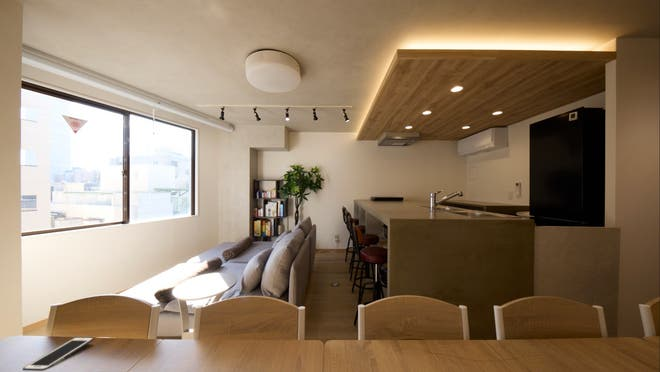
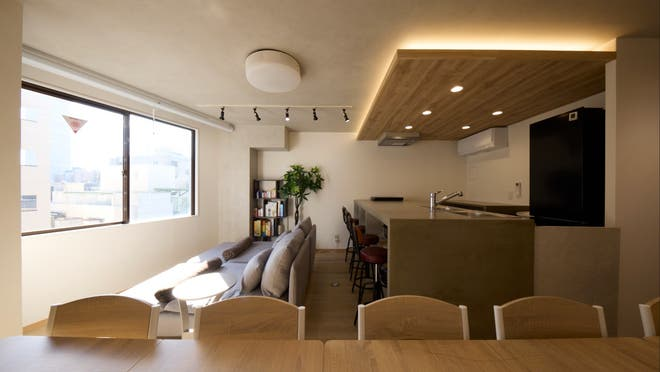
- cell phone (61, 352)
